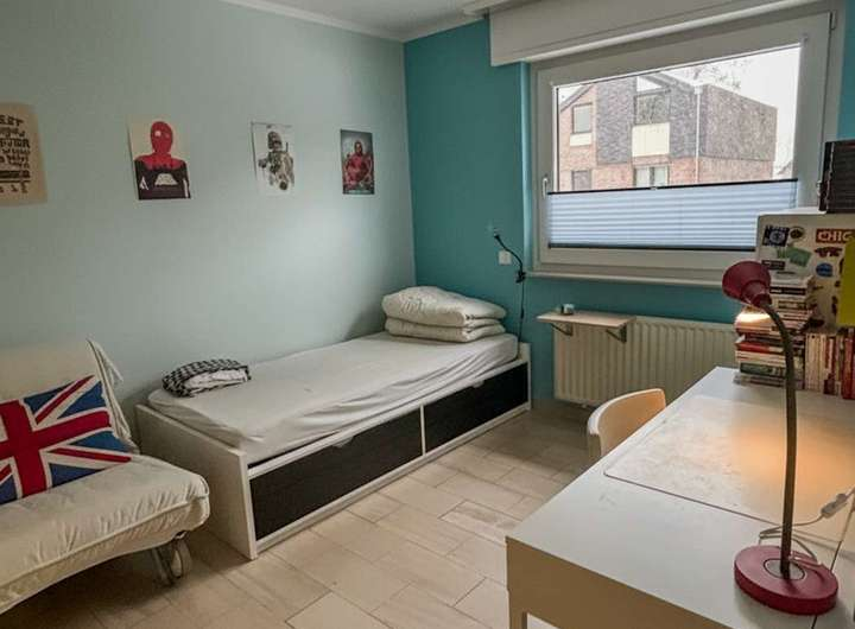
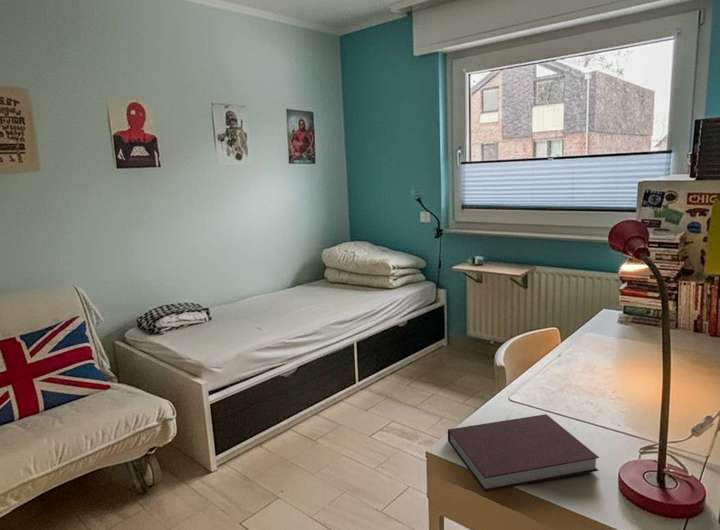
+ notebook (518, 448)
